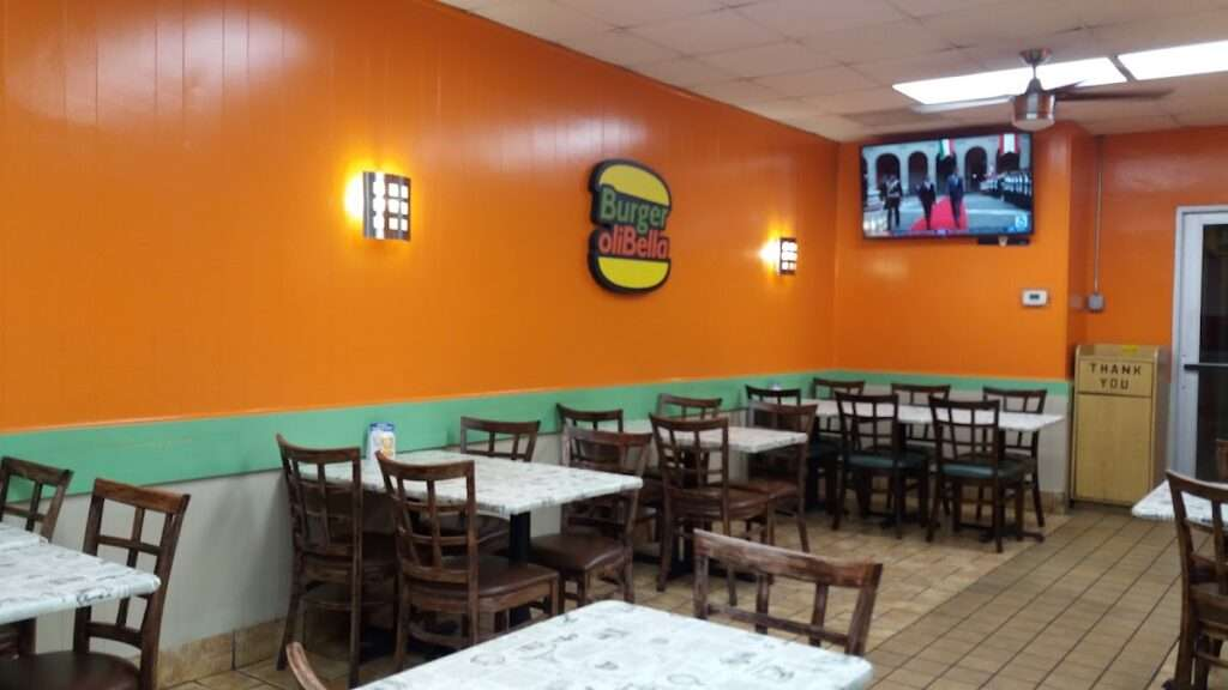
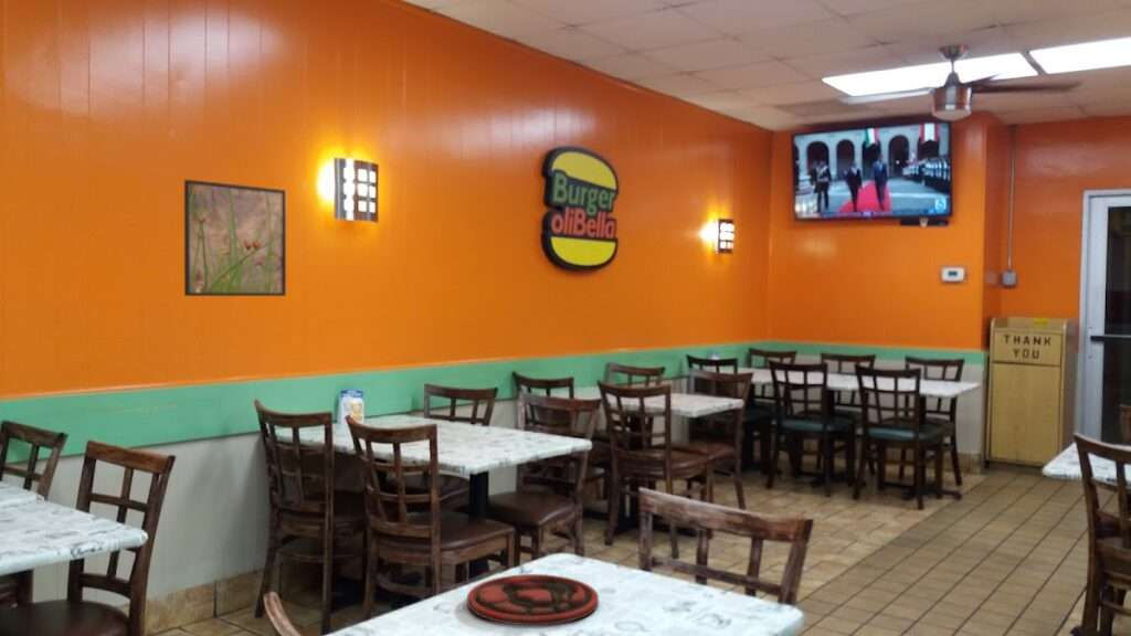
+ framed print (237, 240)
+ plate (532, 596)
